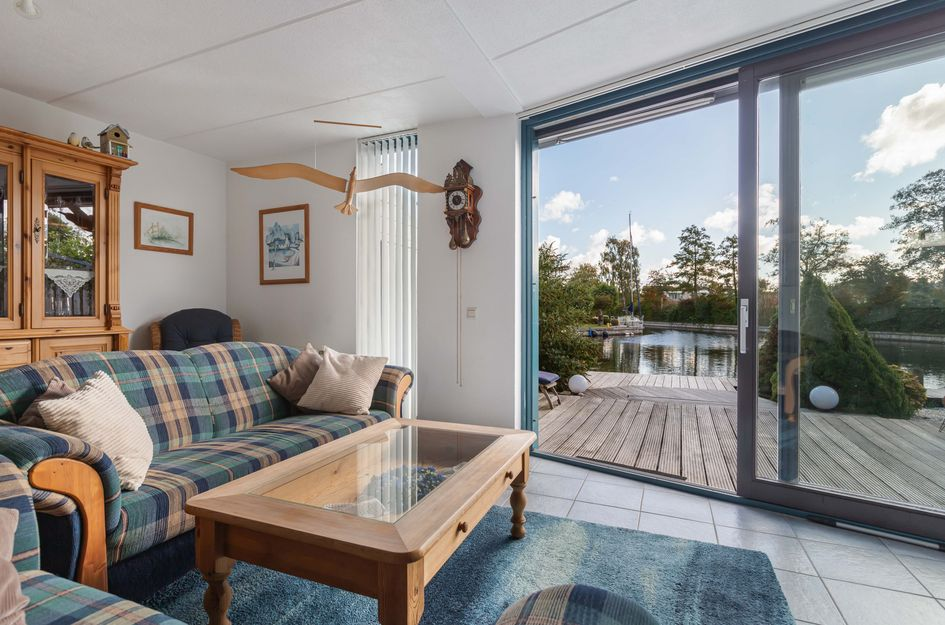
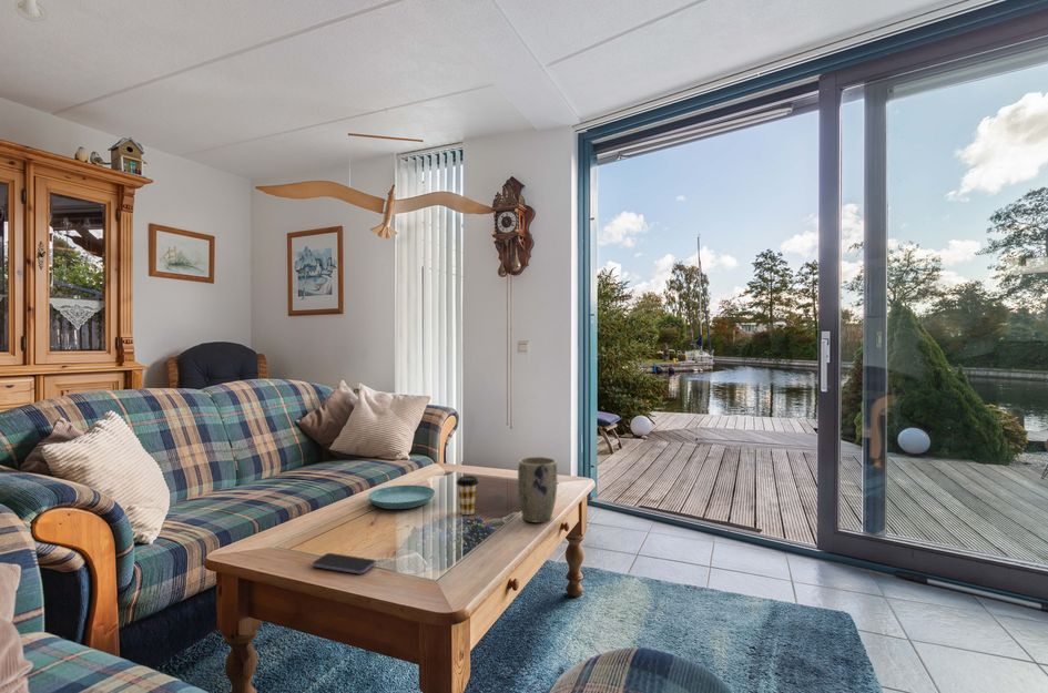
+ coffee cup (467, 495)
+ saucer (401, 497)
+ plant pot (537, 489)
+ smartphone (344, 562)
